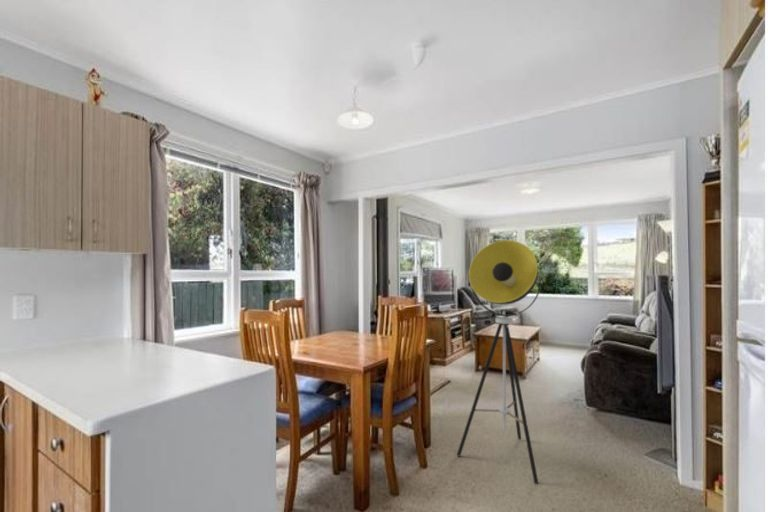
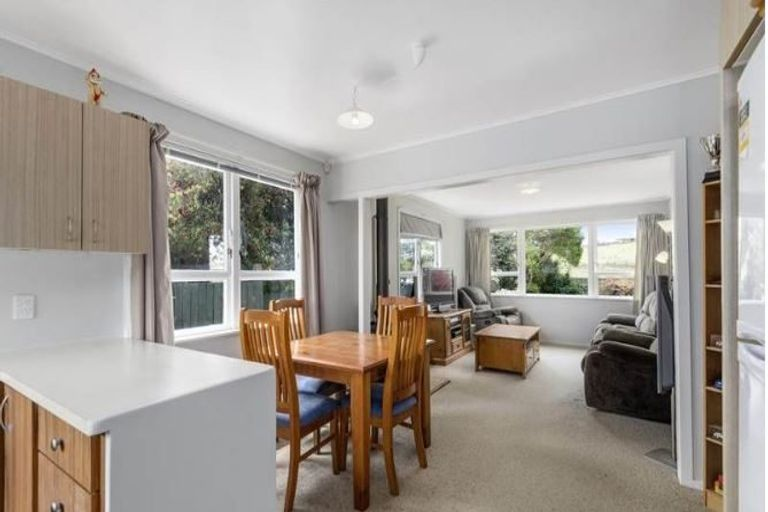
- floor lamp (506, 346)
